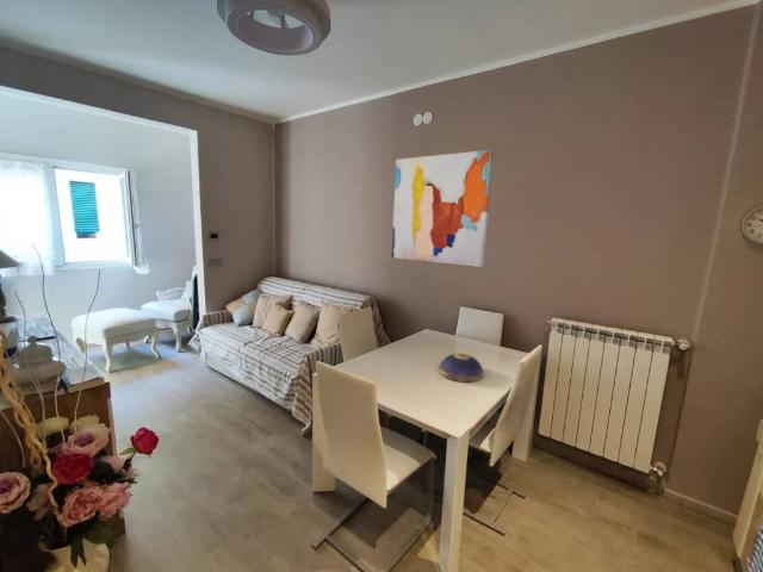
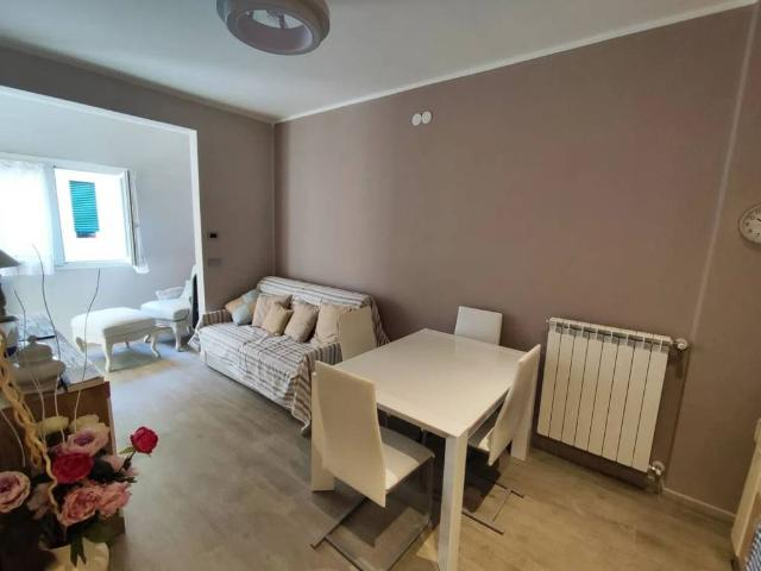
- decorative bowl (461, 363)
- wall art (436, 210)
